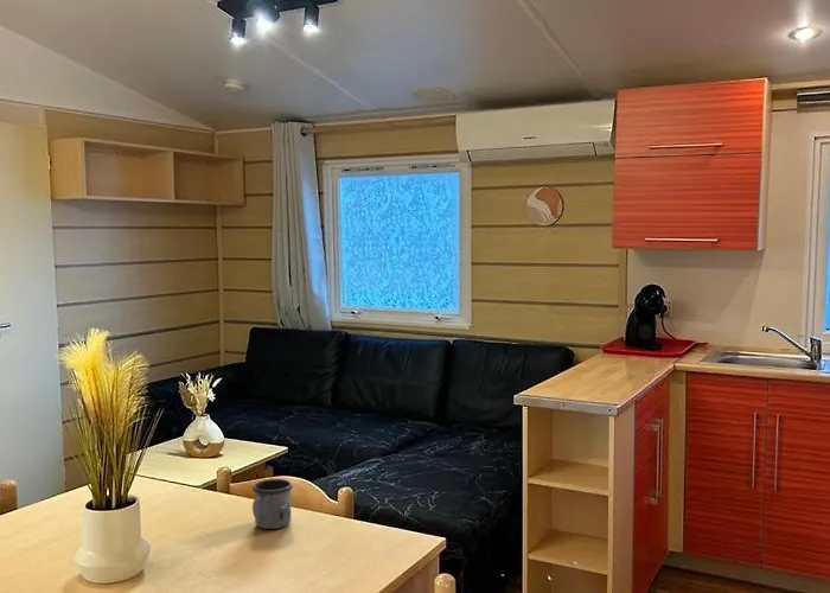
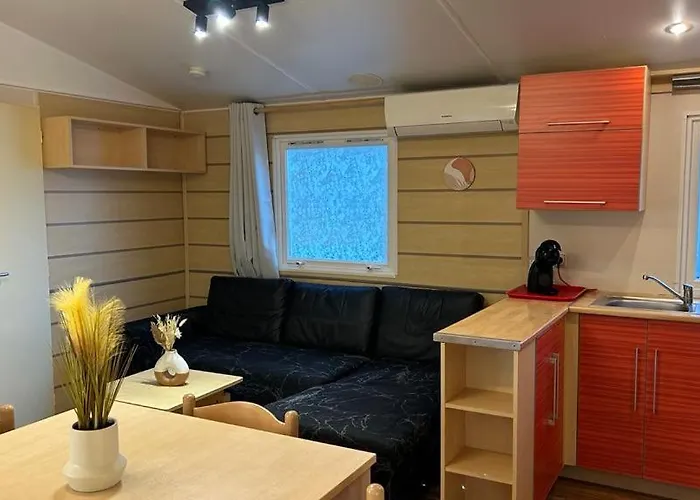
- mug (269, 505)
